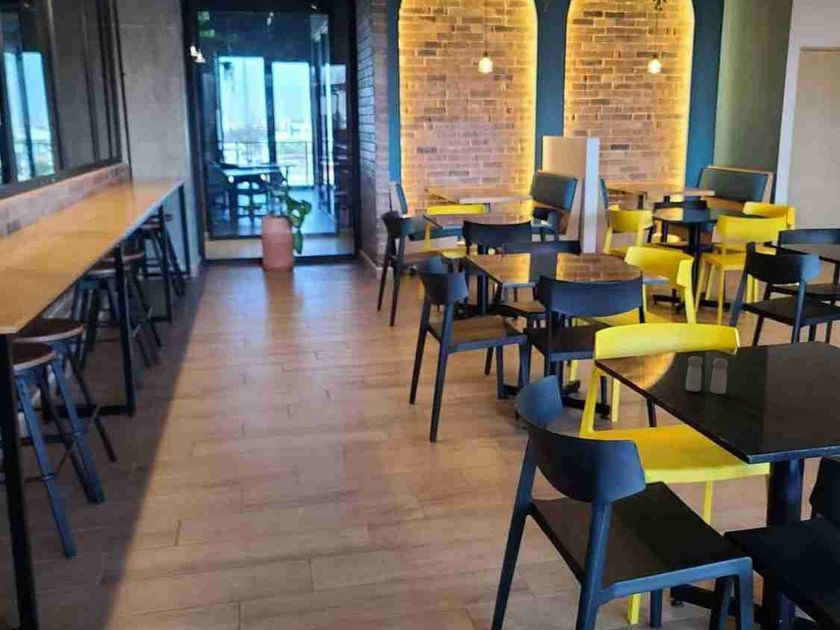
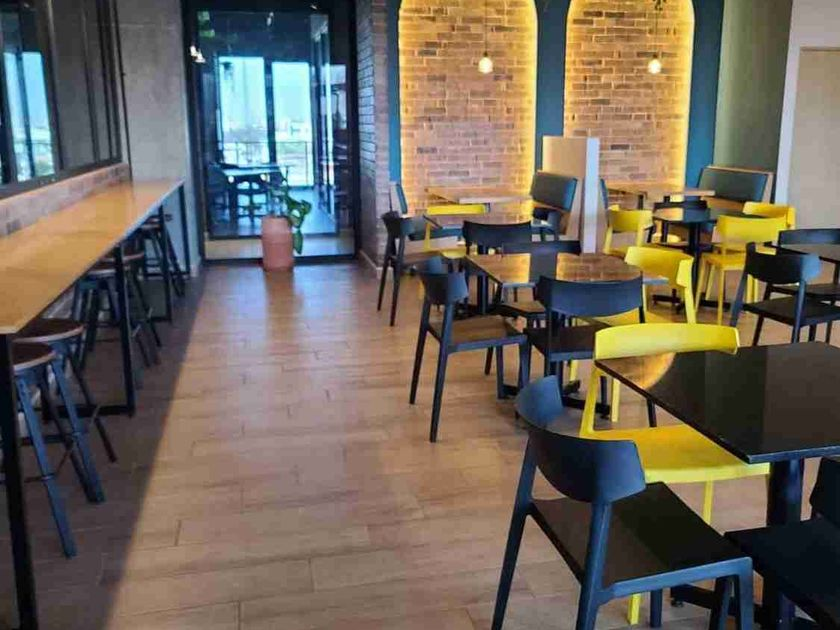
- salt and pepper shaker (701, 374)
